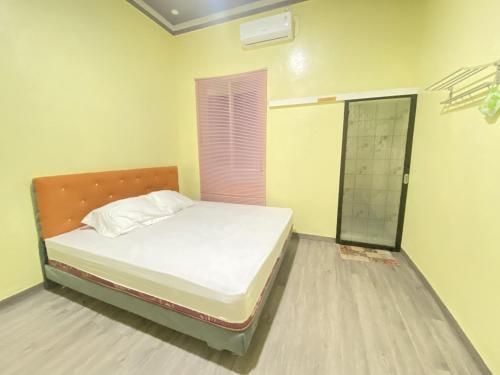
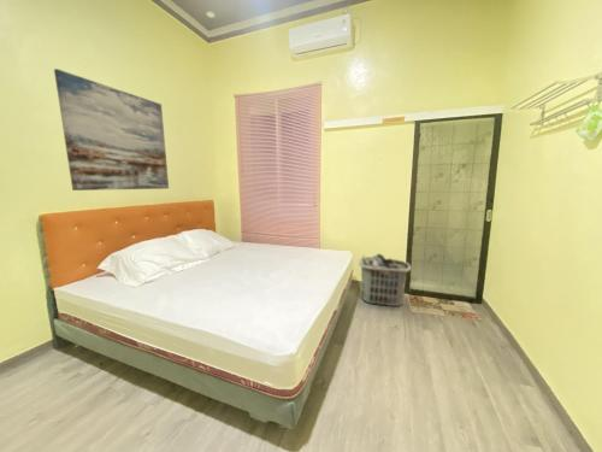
+ clothes hamper (383, 277)
+ wall art (123, 141)
